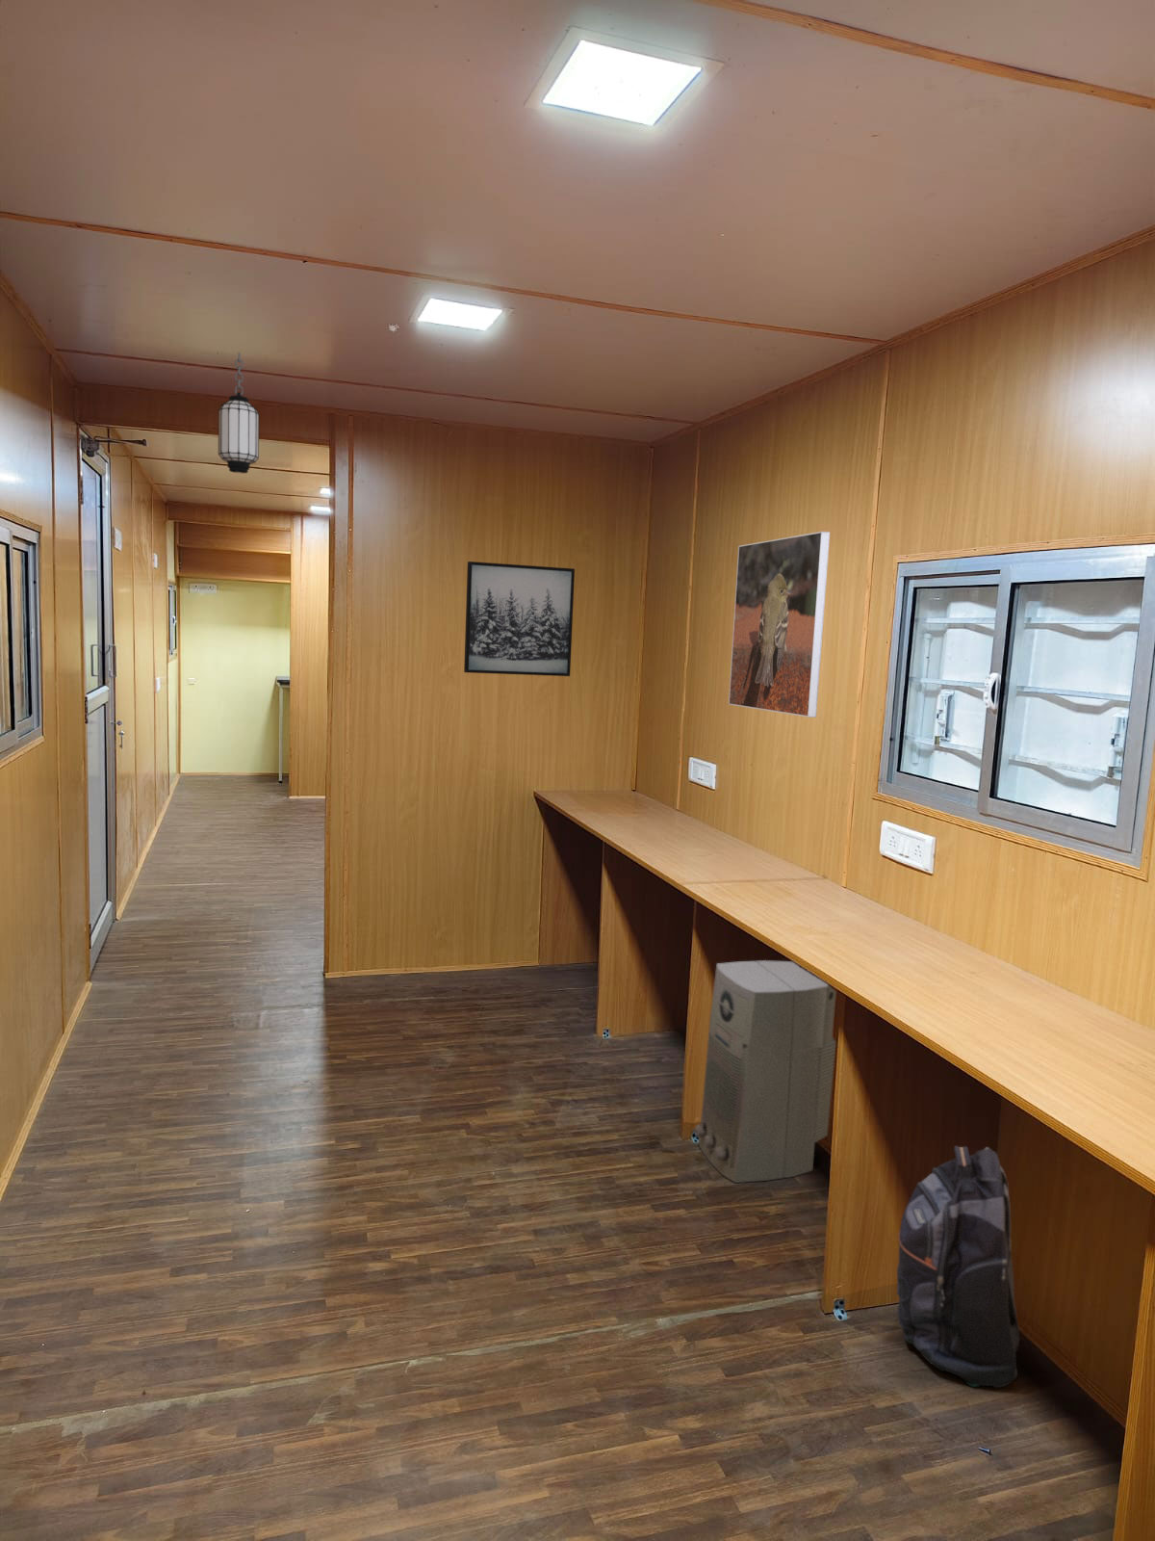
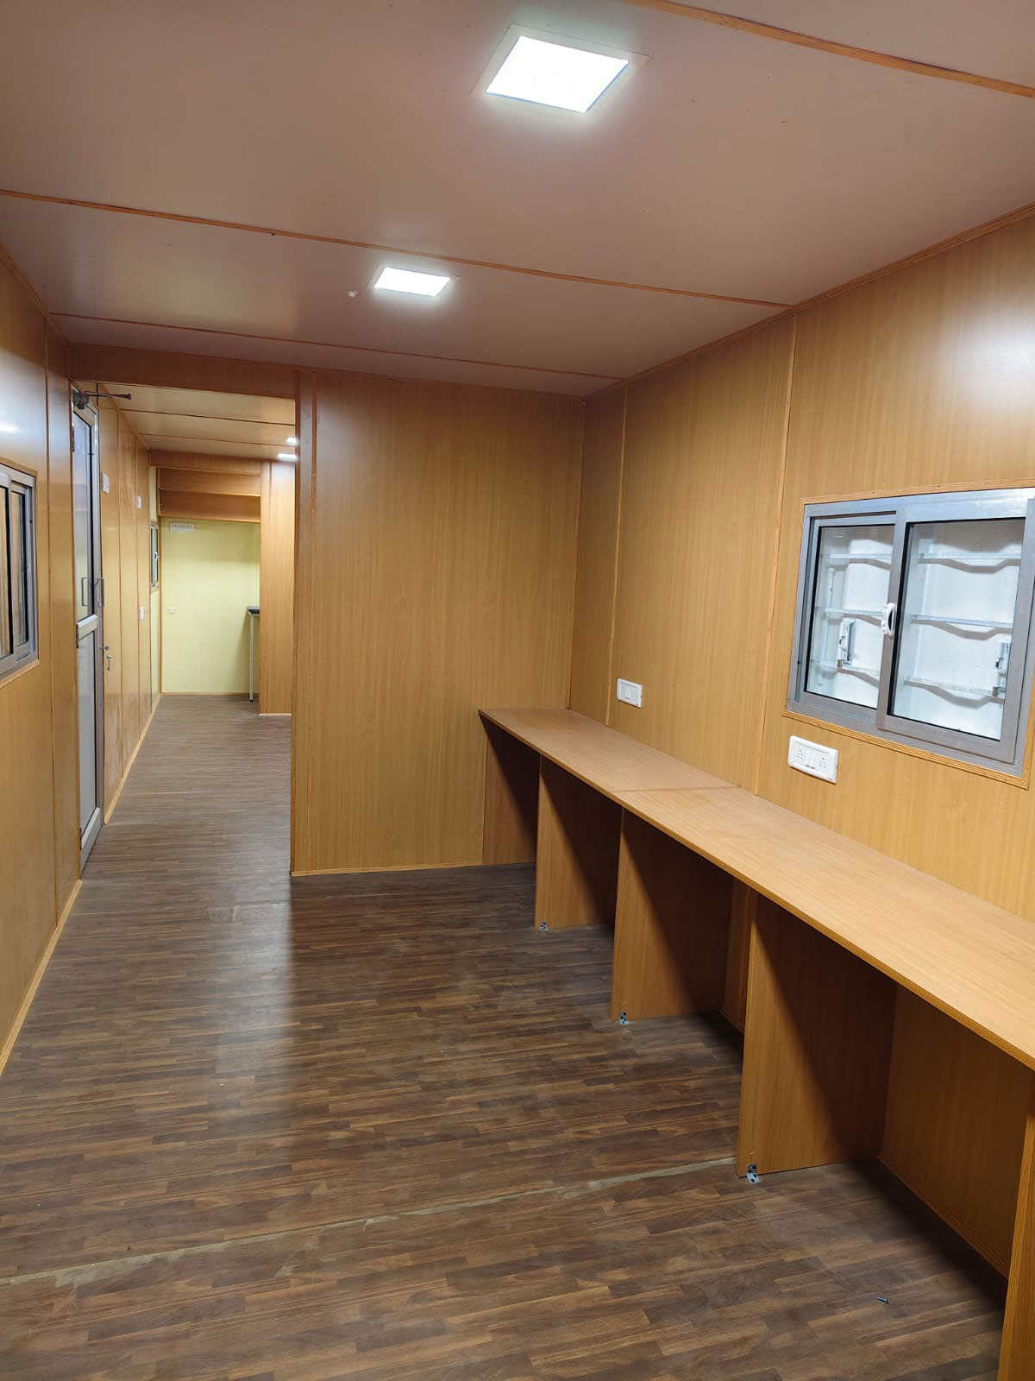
- air purifier (768, 1065)
- wall art (519, 619)
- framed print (774, 625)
- hanging lantern (239, 413)
- backpack (972, 1249)
